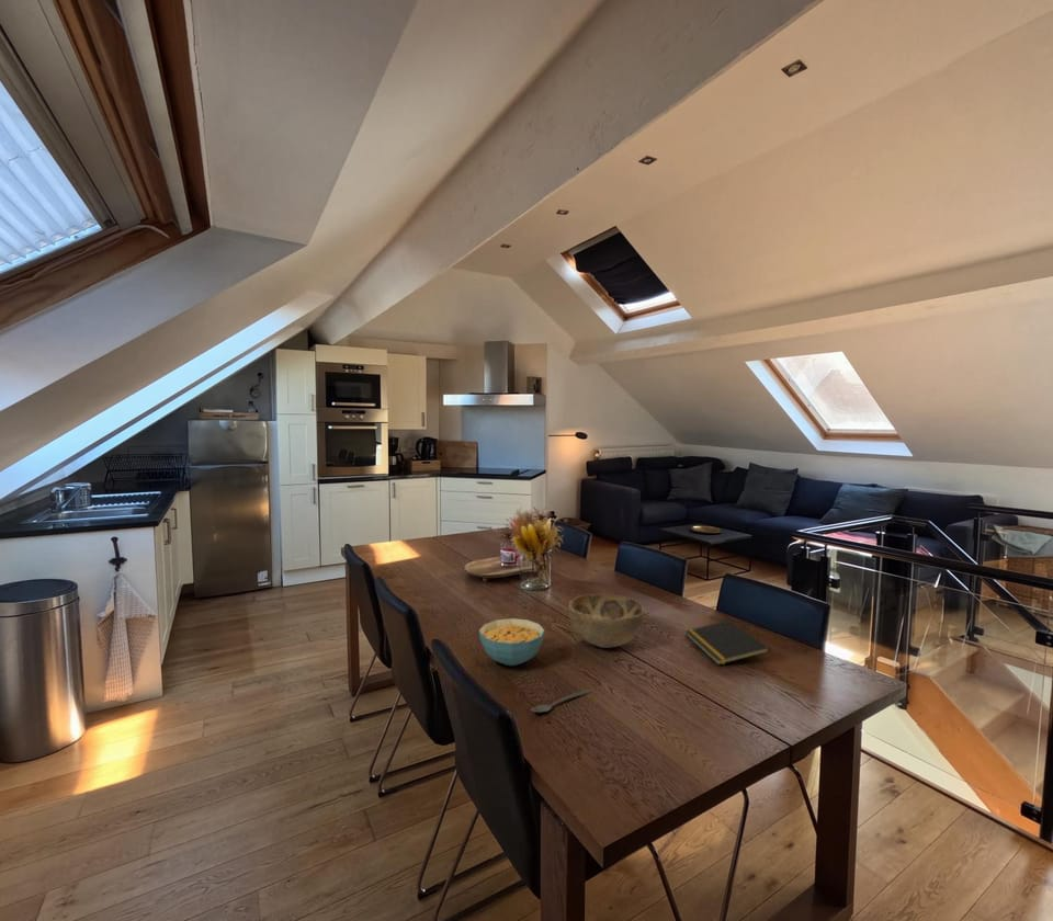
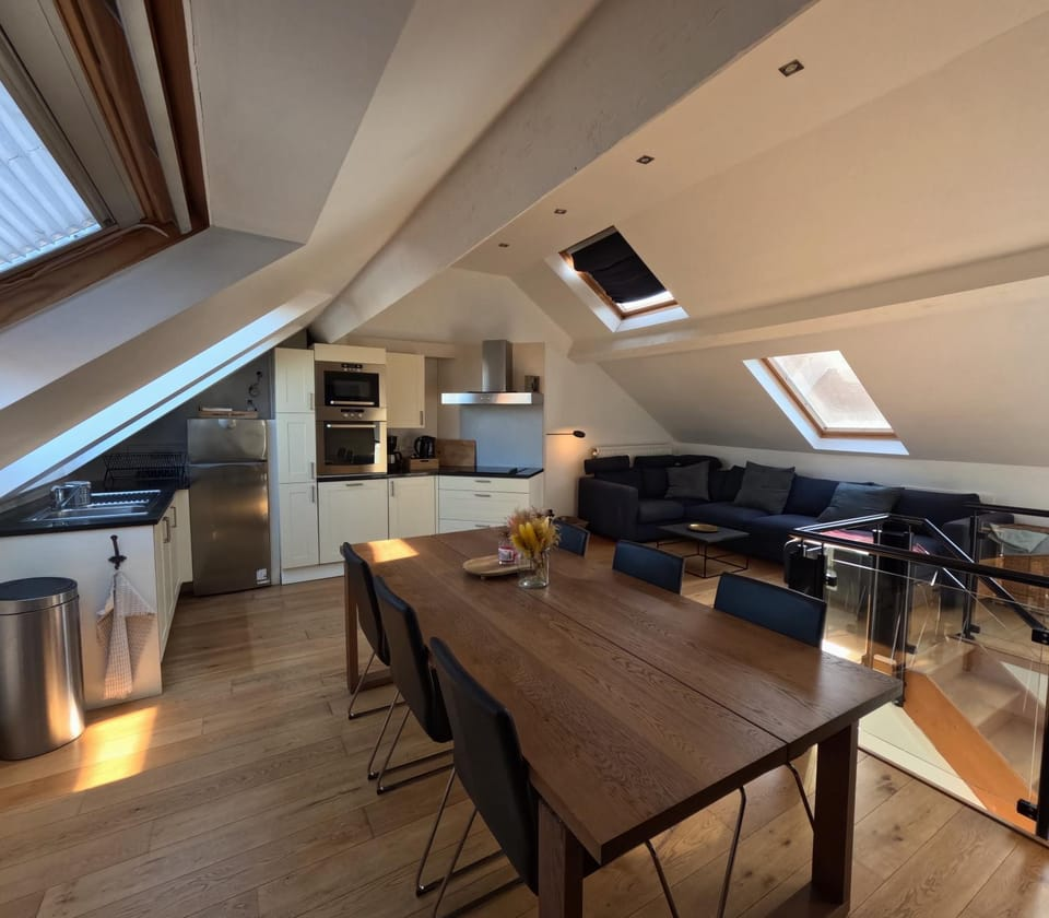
- cereal bowl (511, 646)
- spoon (562, 700)
- decorative bowl (604, 623)
- notepad (724, 640)
